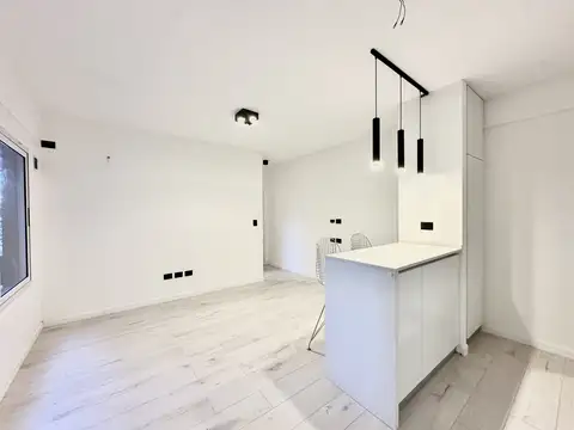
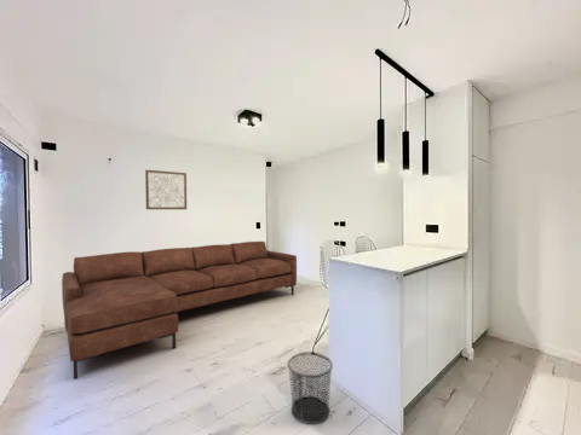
+ sofa (207, 282)
+ waste bin (310, 385)
+ wall art (165, 190)
